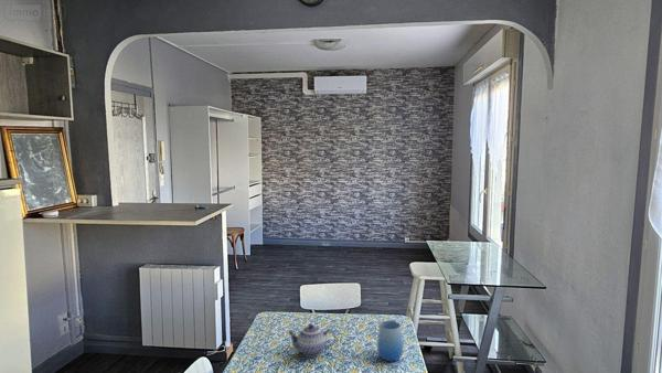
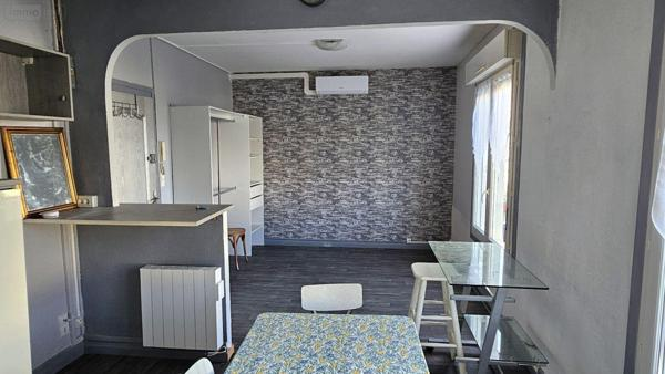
- teapot (311, 338)
- cup (389, 340)
